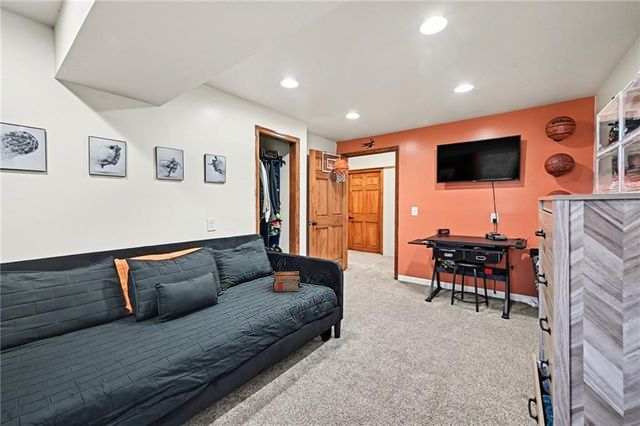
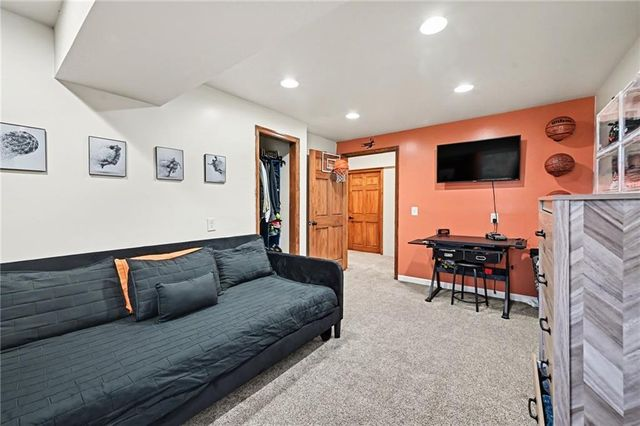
- bible (288, 281)
